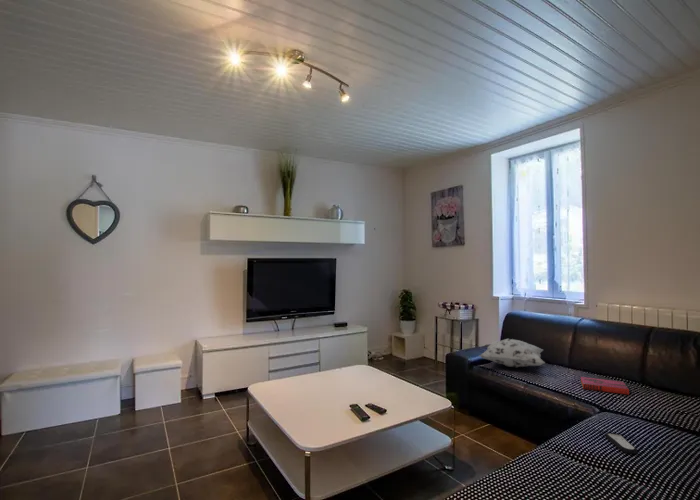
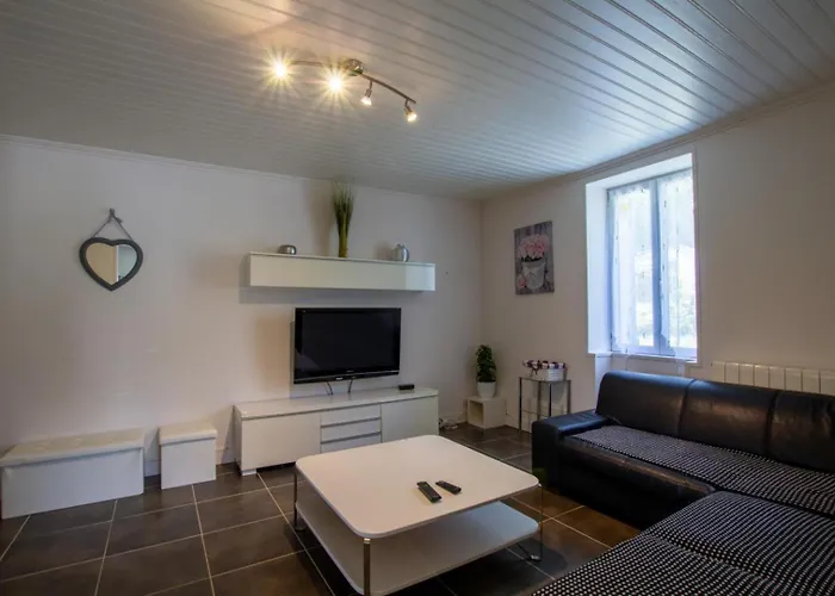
- decorative pillow (512, 353)
- hardback book (603, 385)
- remote control (621, 442)
